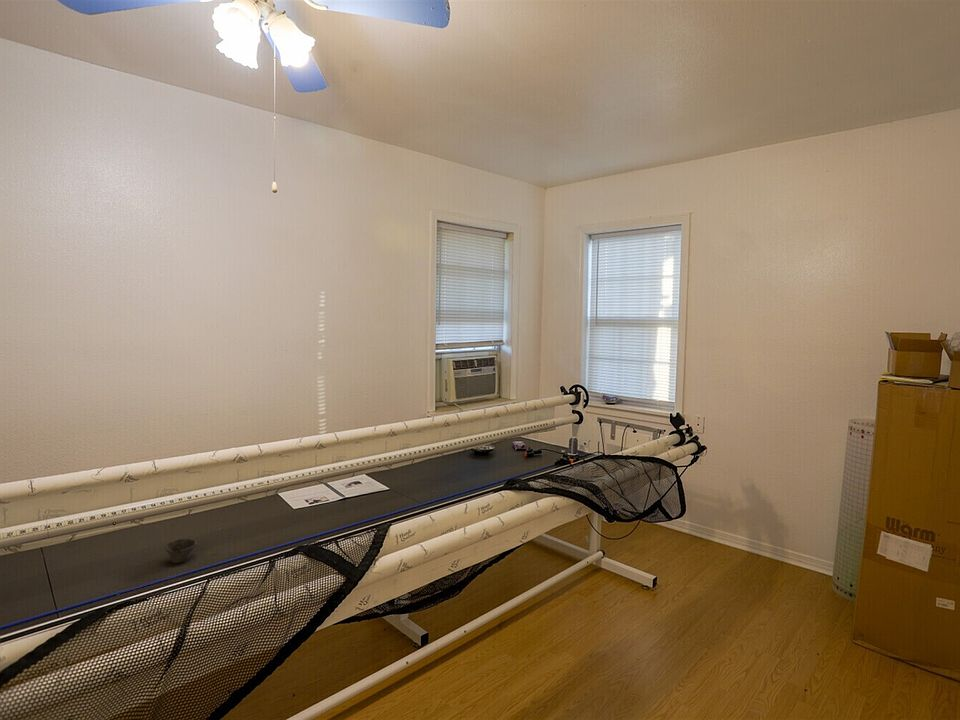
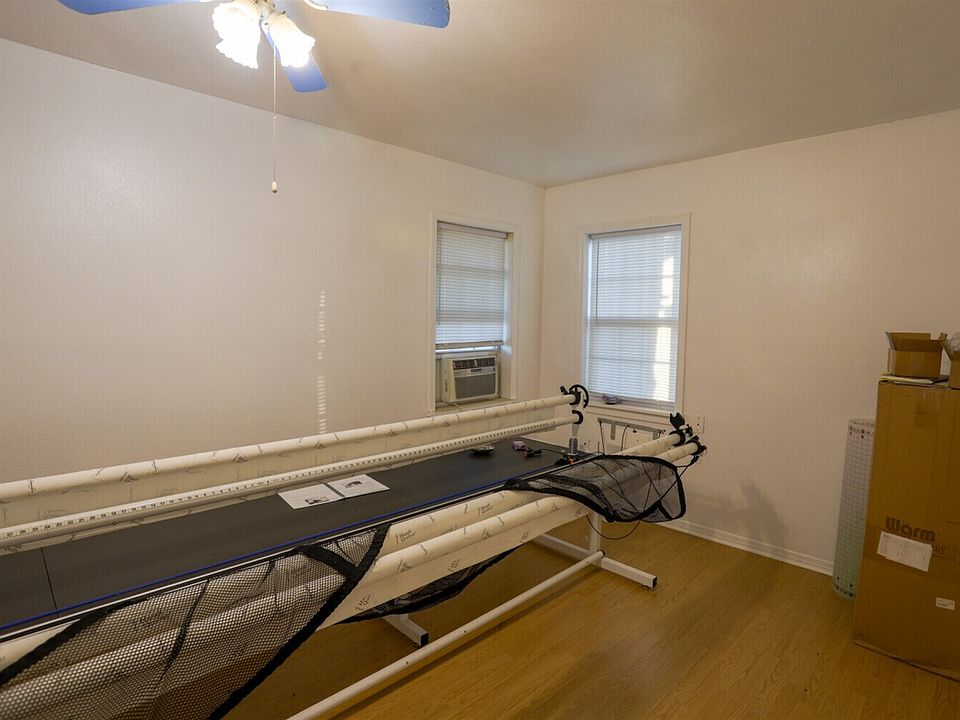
- cup (181, 550)
